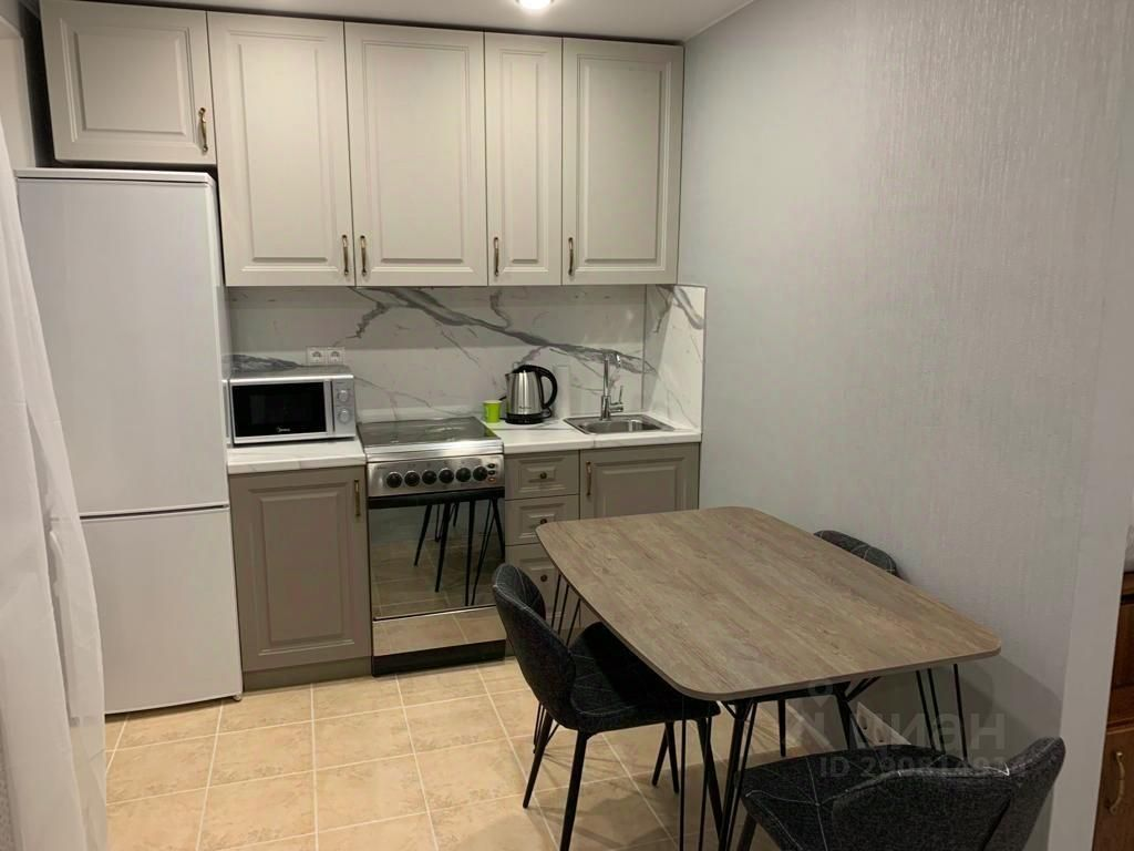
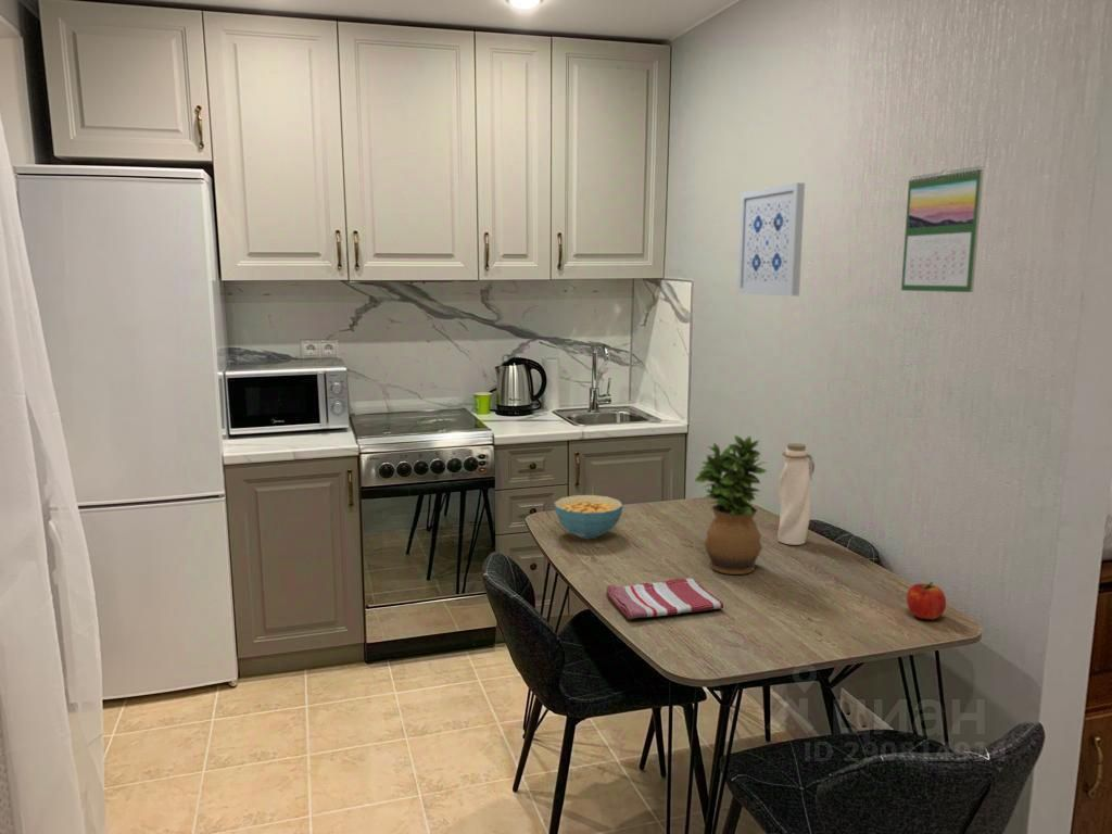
+ potted plant (732, 500)
+ dish towel (662, 597)
+ fruit (925, 598)
+ cereal bowl (587, 519)
+ water bottle (795, 492)
+ wall art (768, 241)
+ calendar (939, 230)
